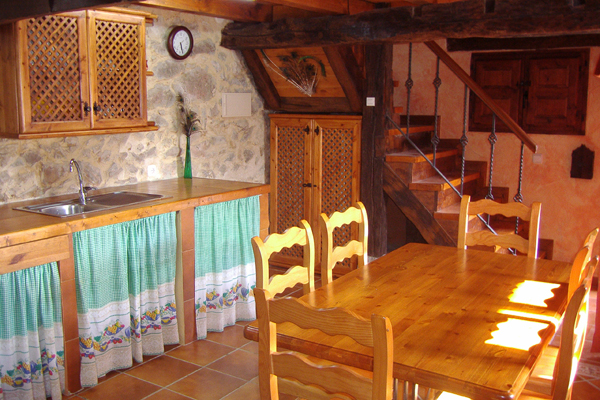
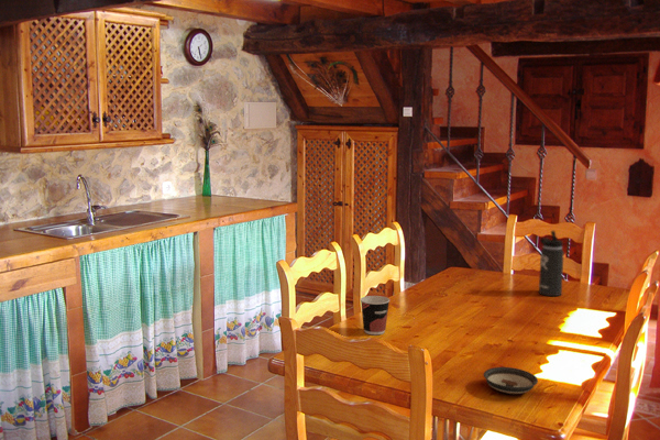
+ saucer (509, 383)
+ cup (374, 315)
+ thermos bottle (550, 261)
